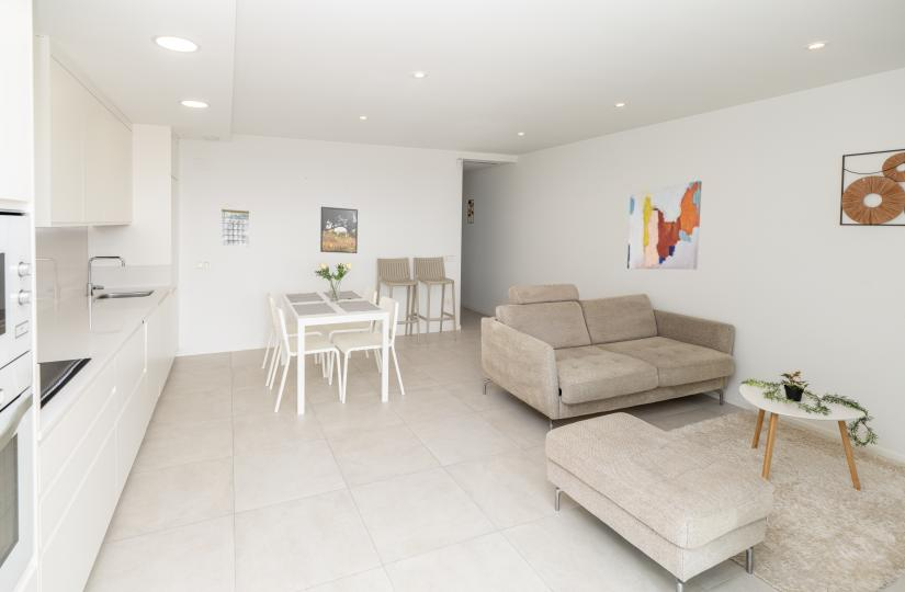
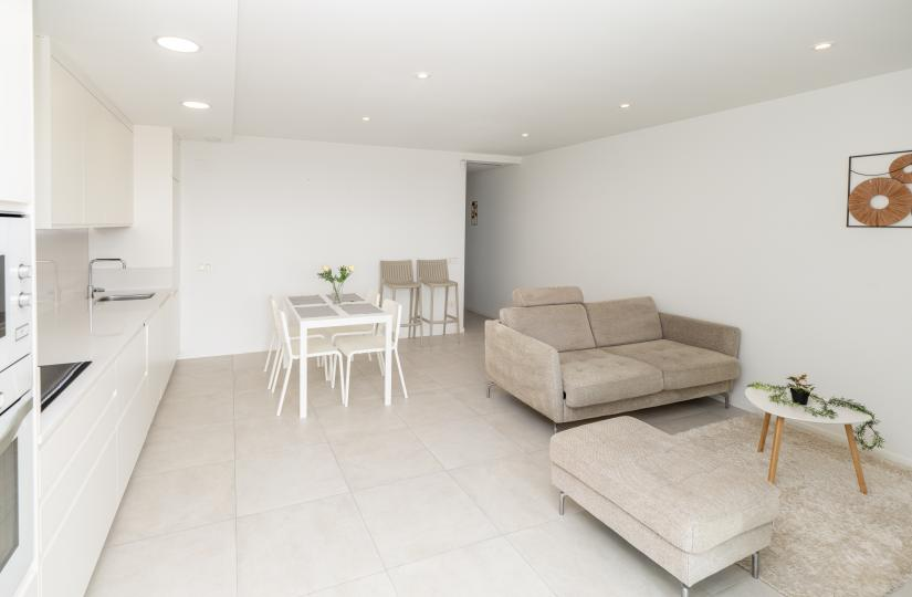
- wall art (661, 228)
- calendar (235, 224)
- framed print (339, 230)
